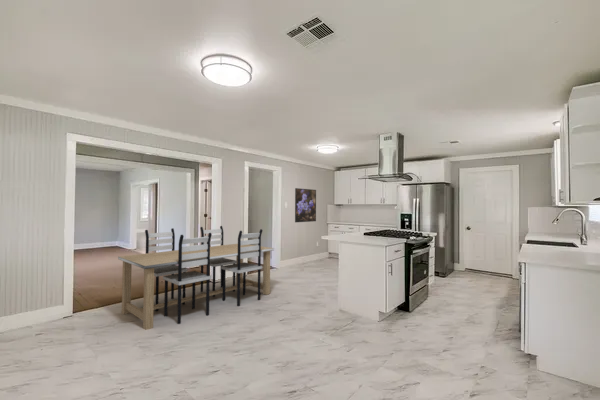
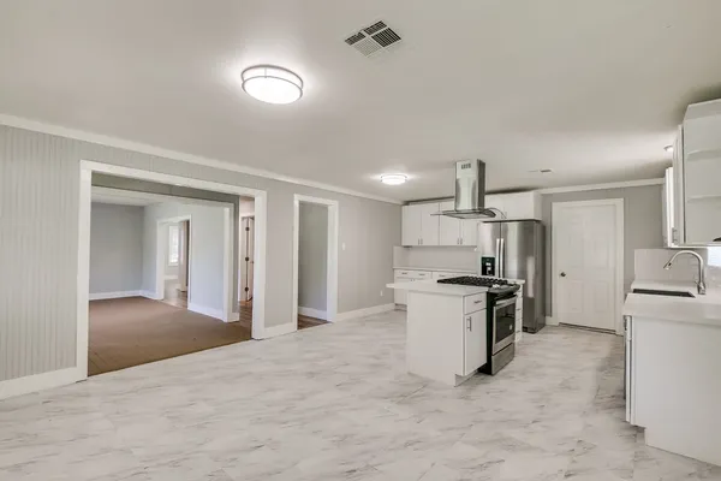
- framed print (306, 205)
- dining set (204, 264)
